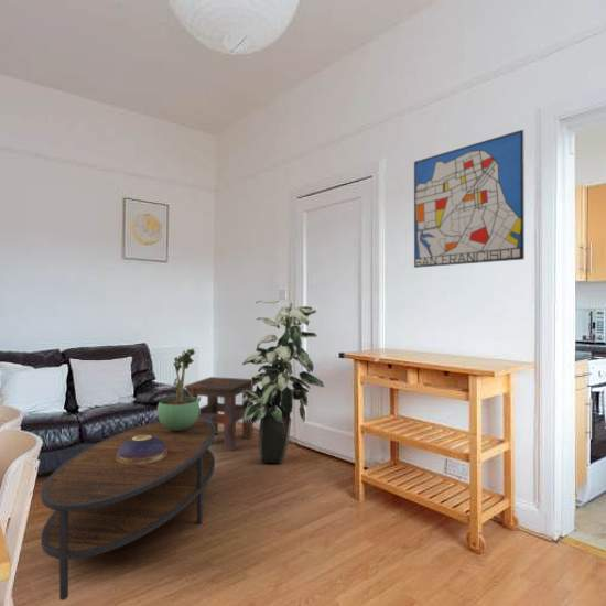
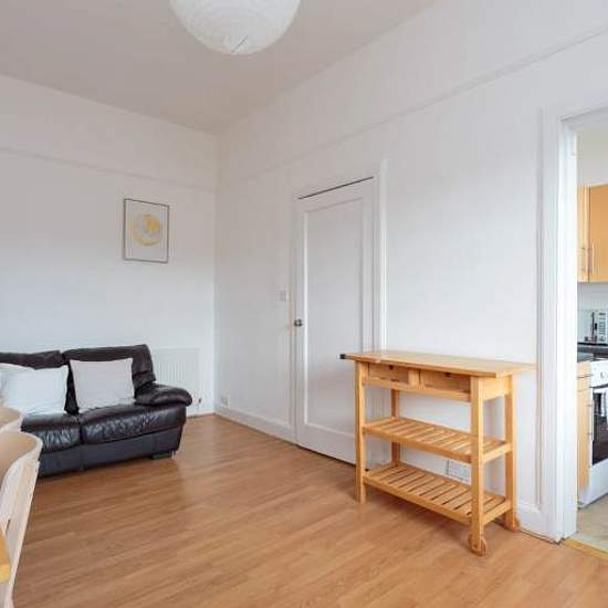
- decorative bowl (142, 445)
- indoor plant (278, 378)
- side table (220, 411)
- potted plant (178, 388)
- wall art (463, 205)
- coffee table (144, 484)
